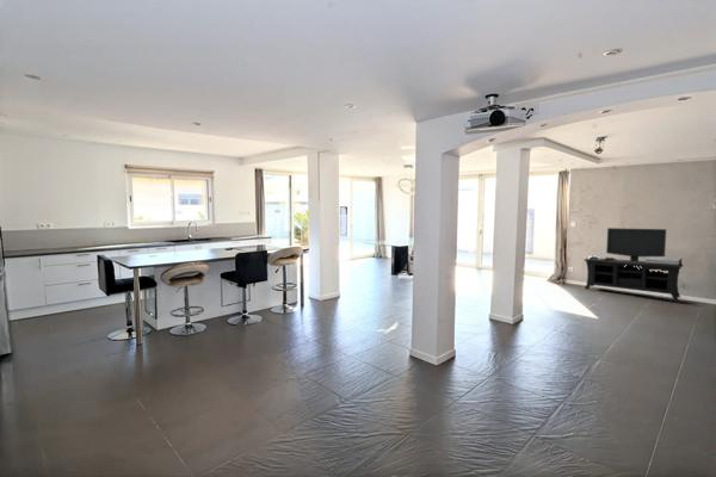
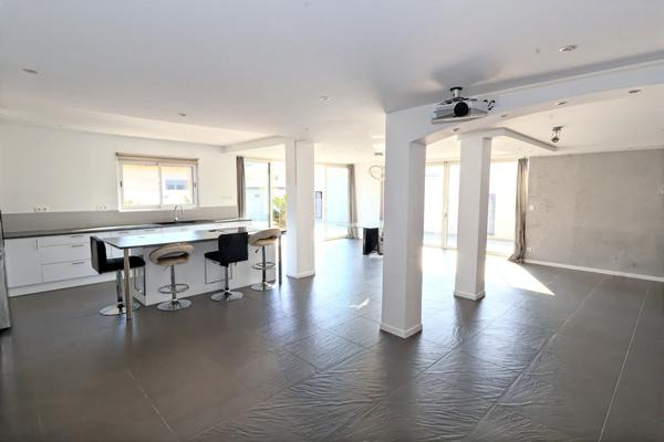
- media console (631, 261)
